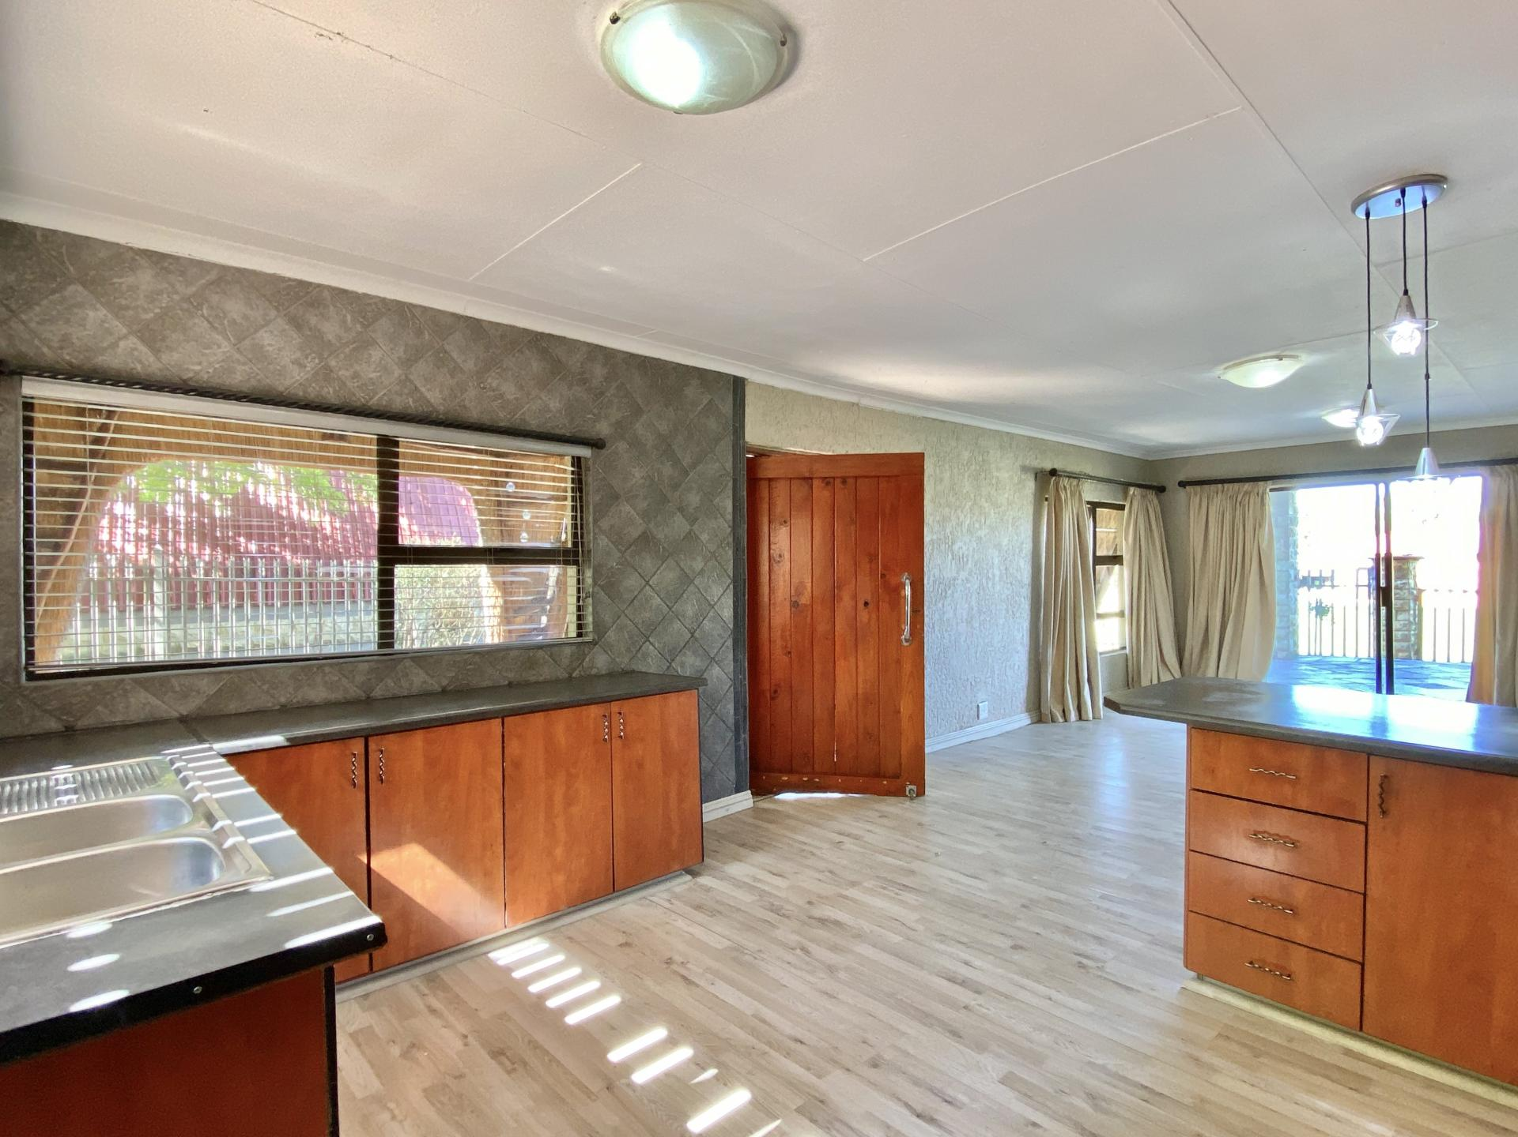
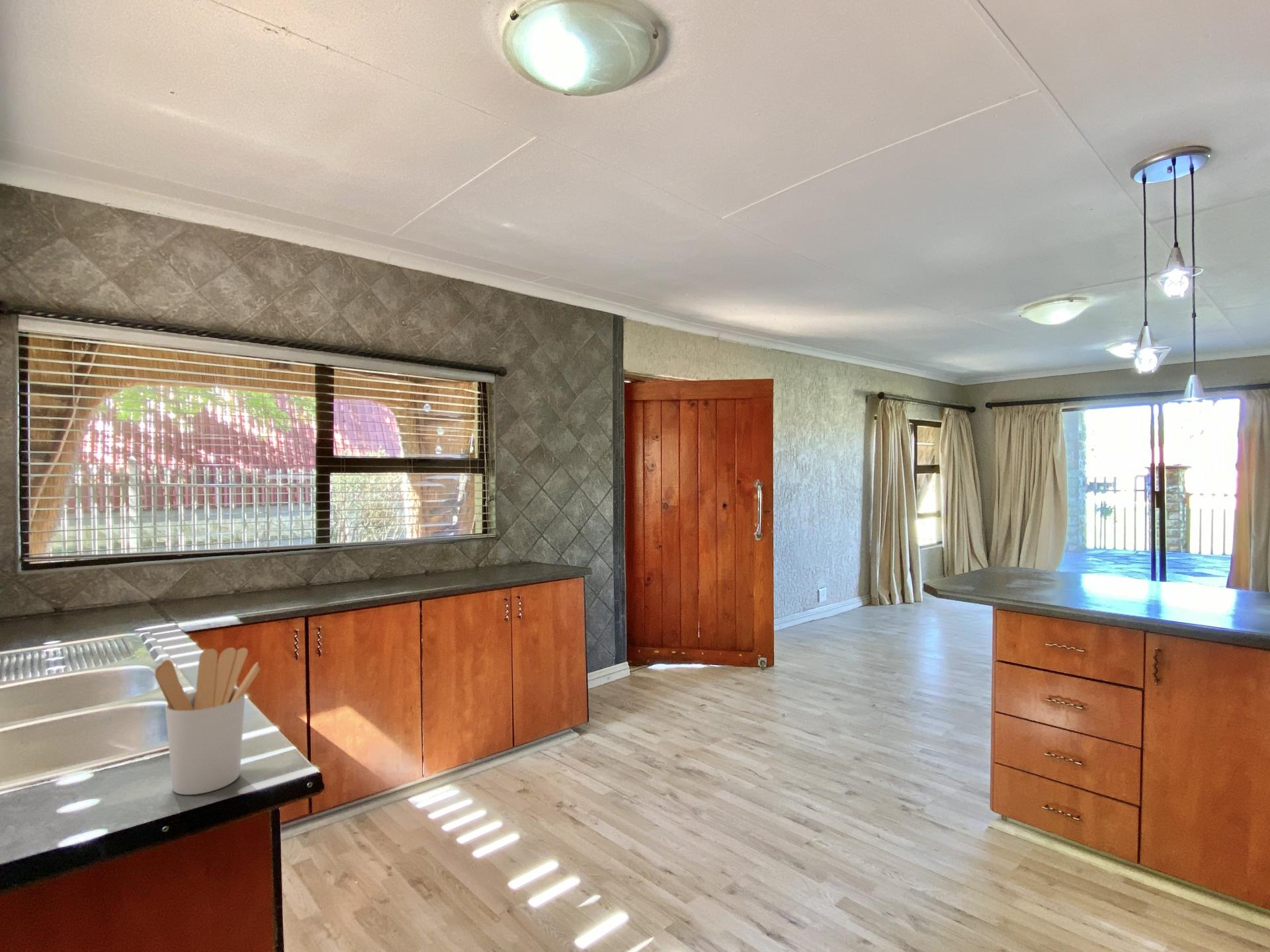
+ utensil holder (212, 713)
